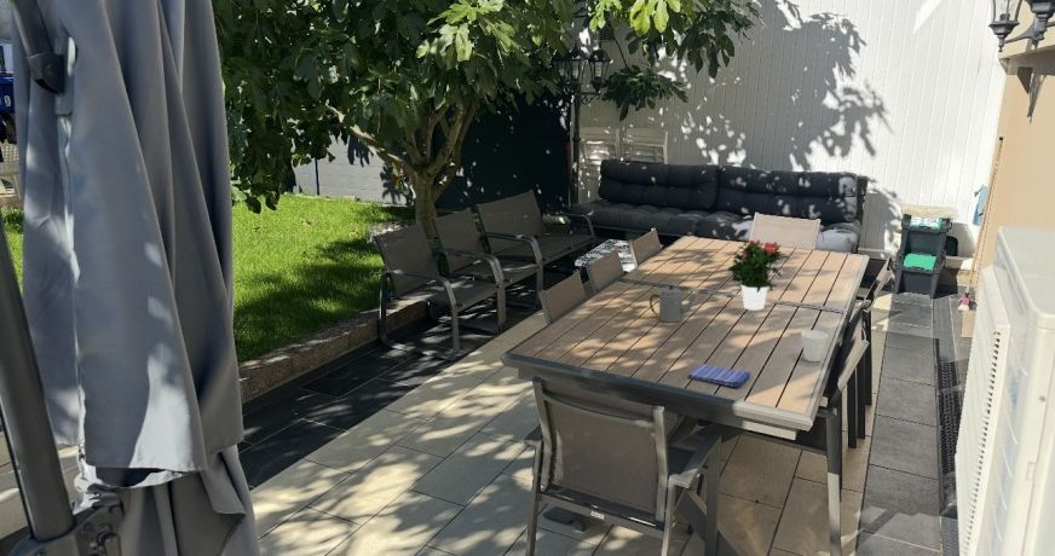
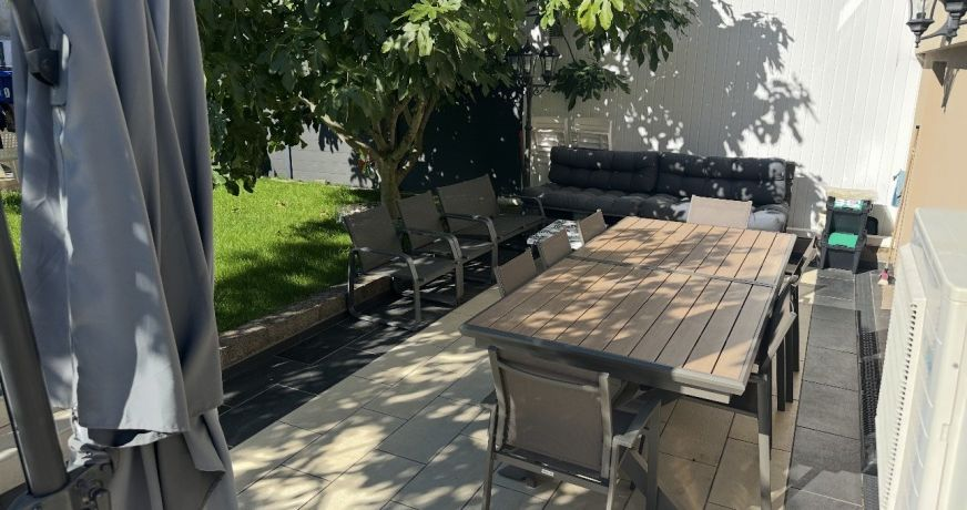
- teapot (671, 302)
- cup (813, 346)
- dish towel (719, 373)
- potted flower (757, 273)
